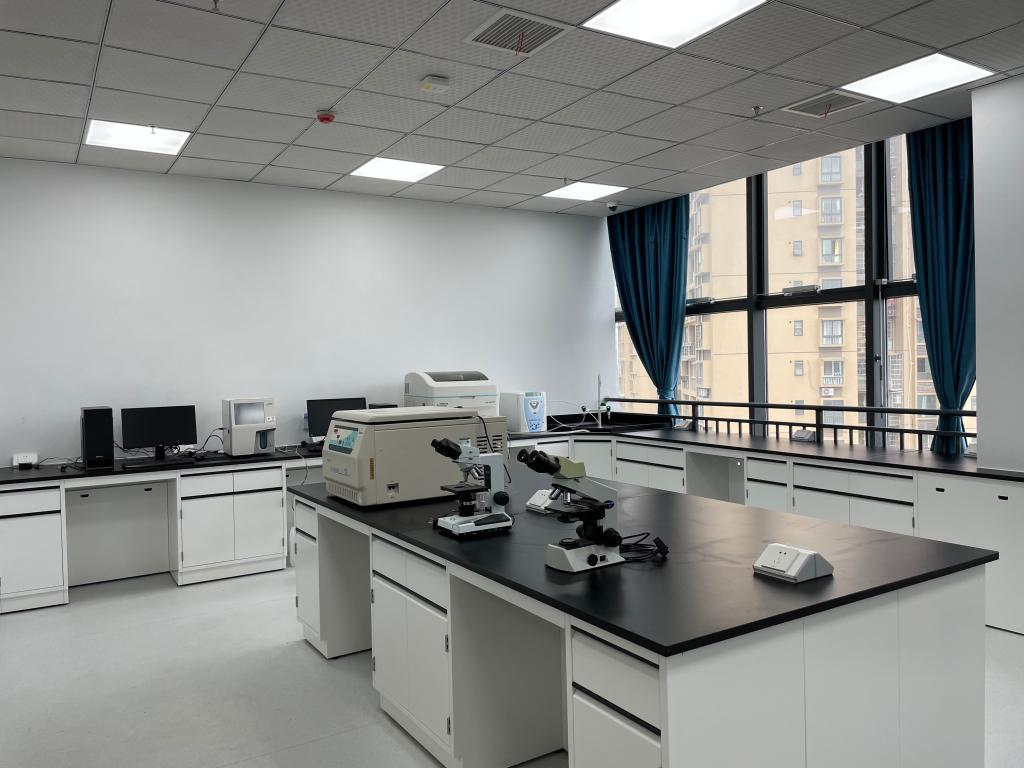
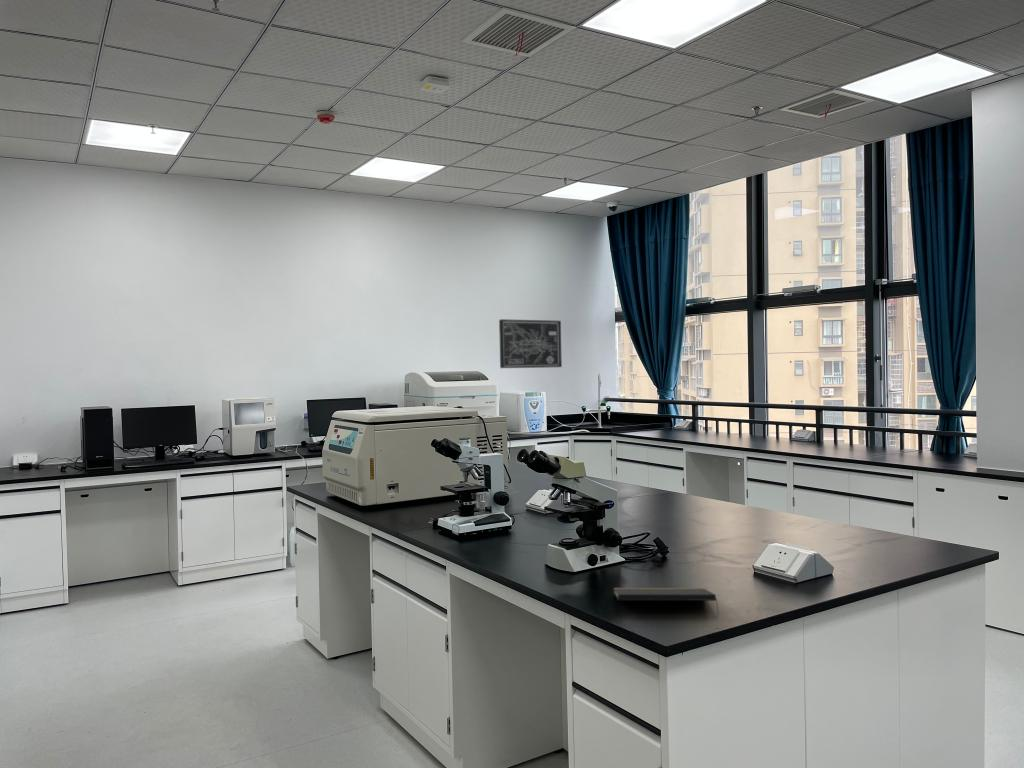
+ notepad (662, 594)
+ wall art (531, 343)
